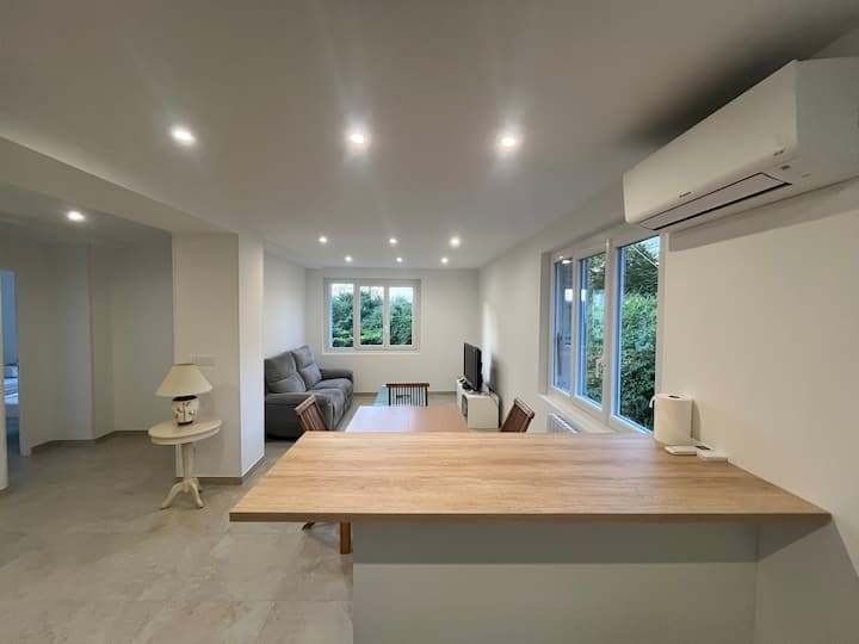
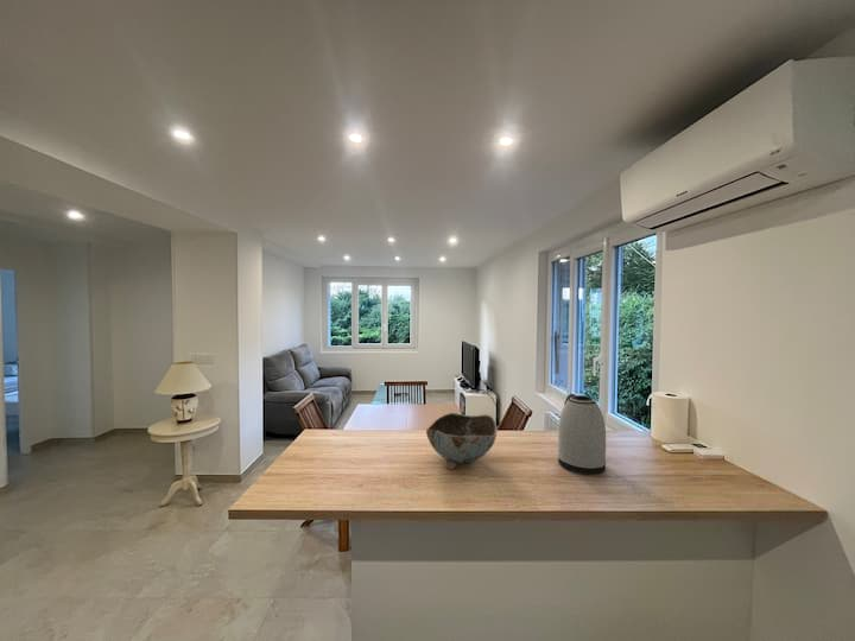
+ kettle (577, 427)
+ bowl (461, 439)
